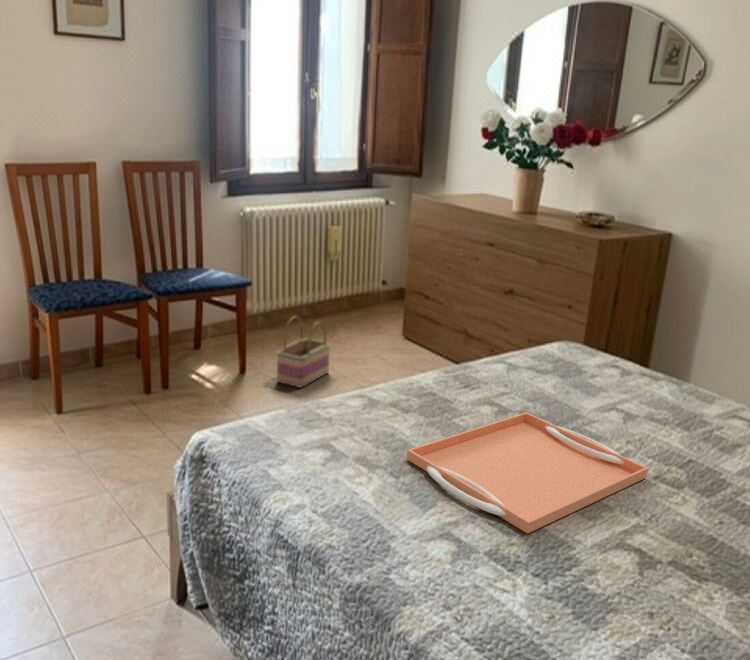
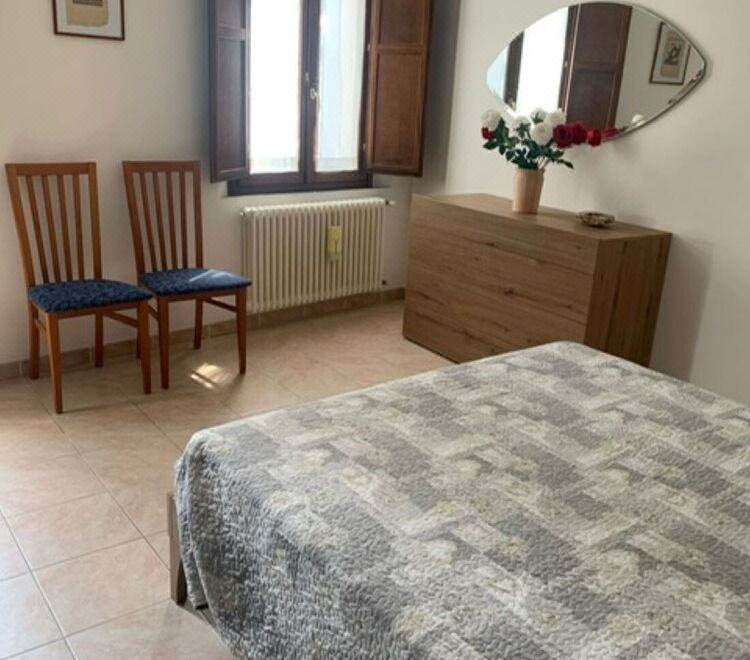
- serving tray (526, 463)
- basket (304, 348)
